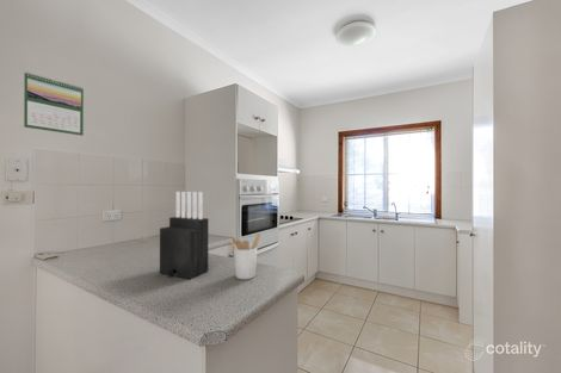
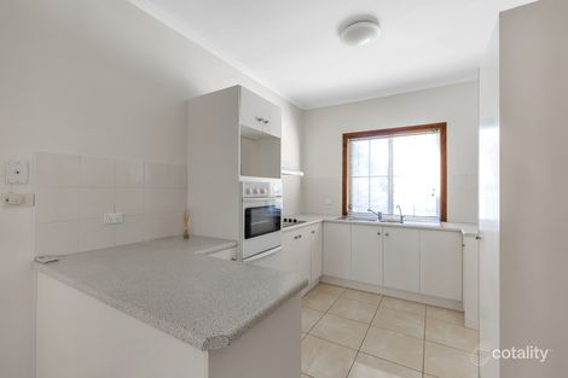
- knife block (181, 232)
- calendar (55, 105)
- utensil holder (243, 255)
